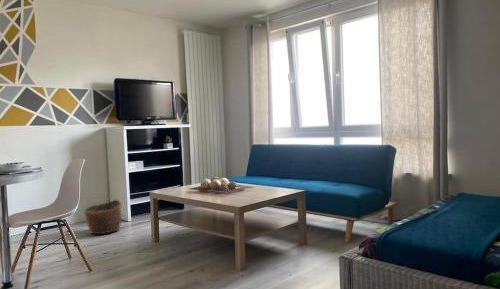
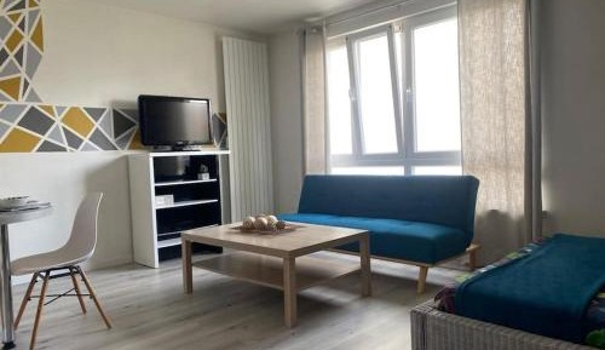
- basket (103, 217)
